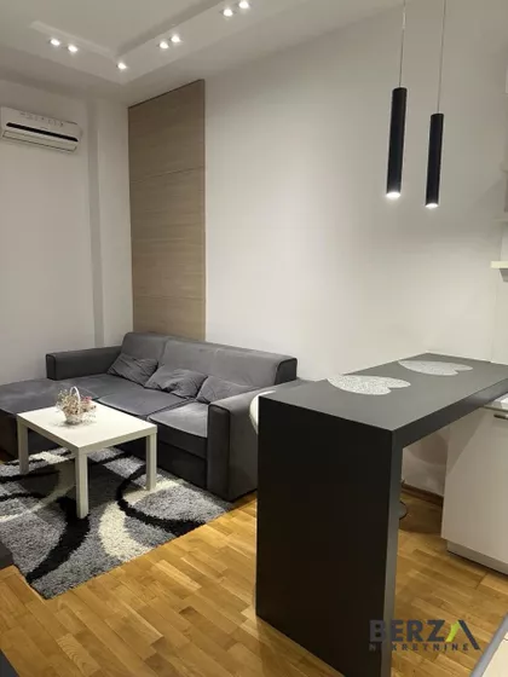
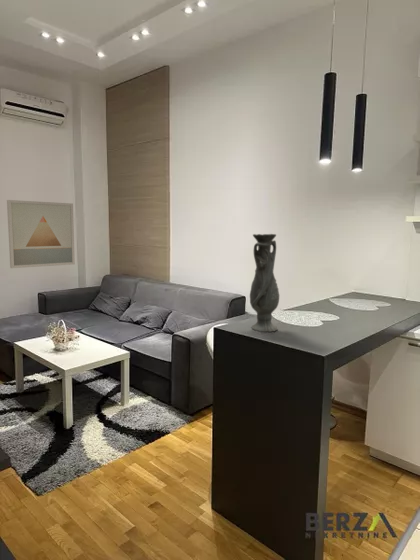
+ wall art (42, 234)
+ vase (265, 281)
